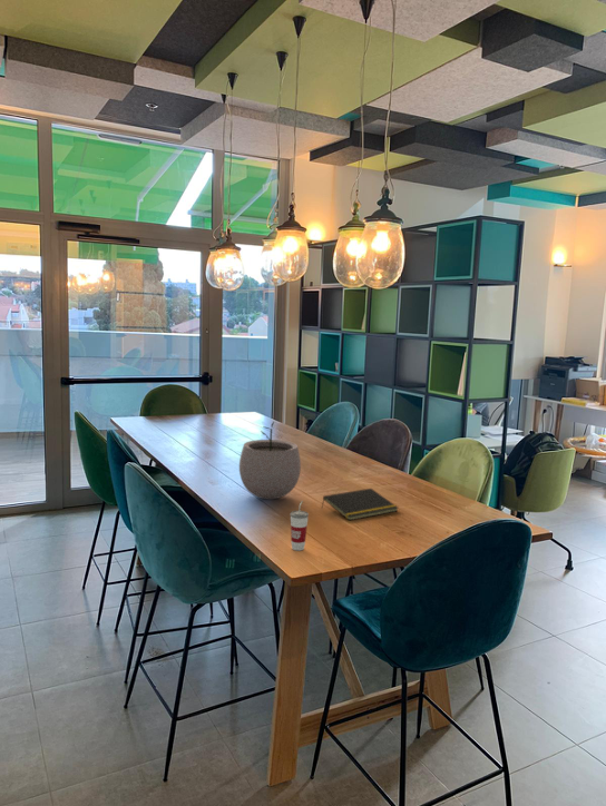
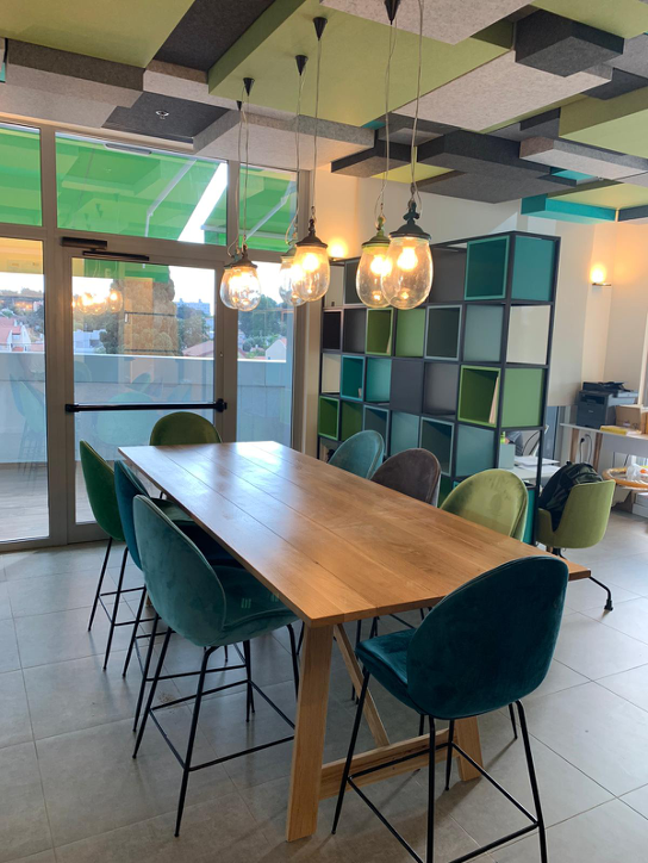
- notepad (360, 503)
- plant pot (270, 459)
- cup (299, 524)
